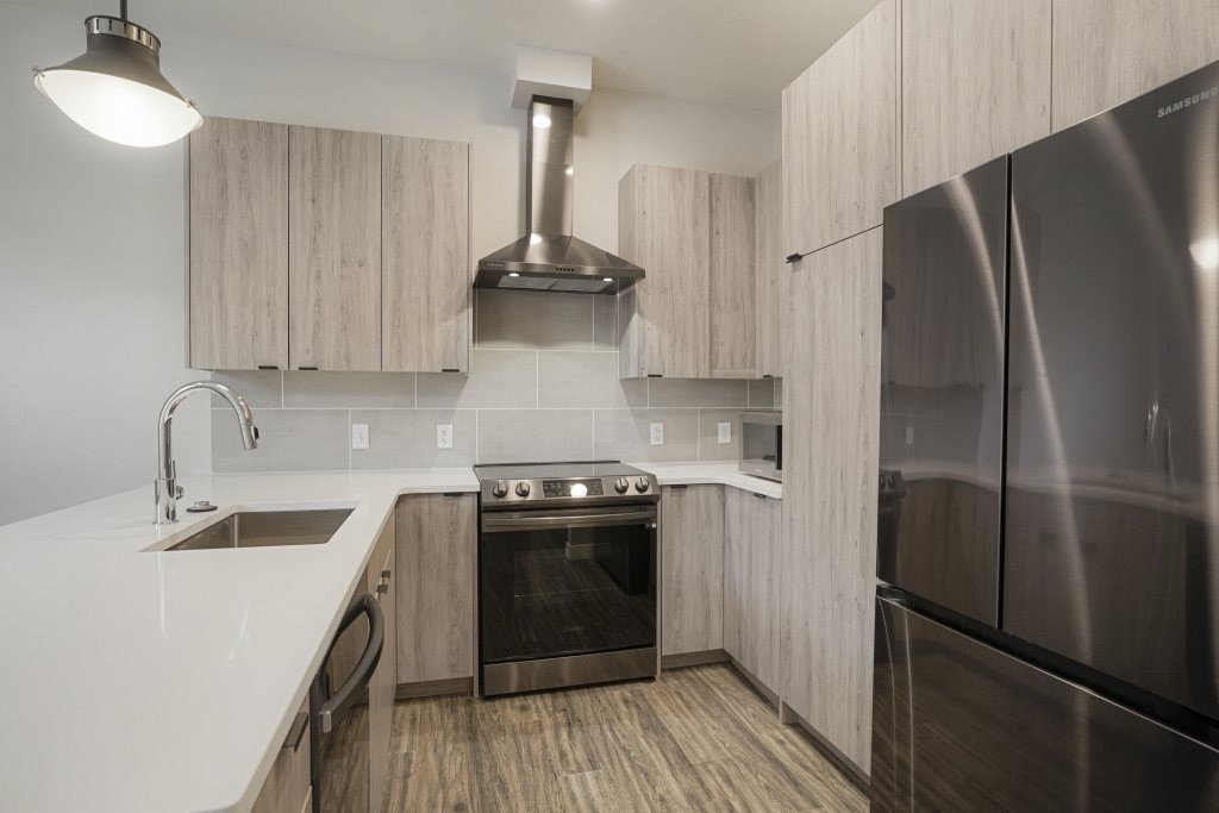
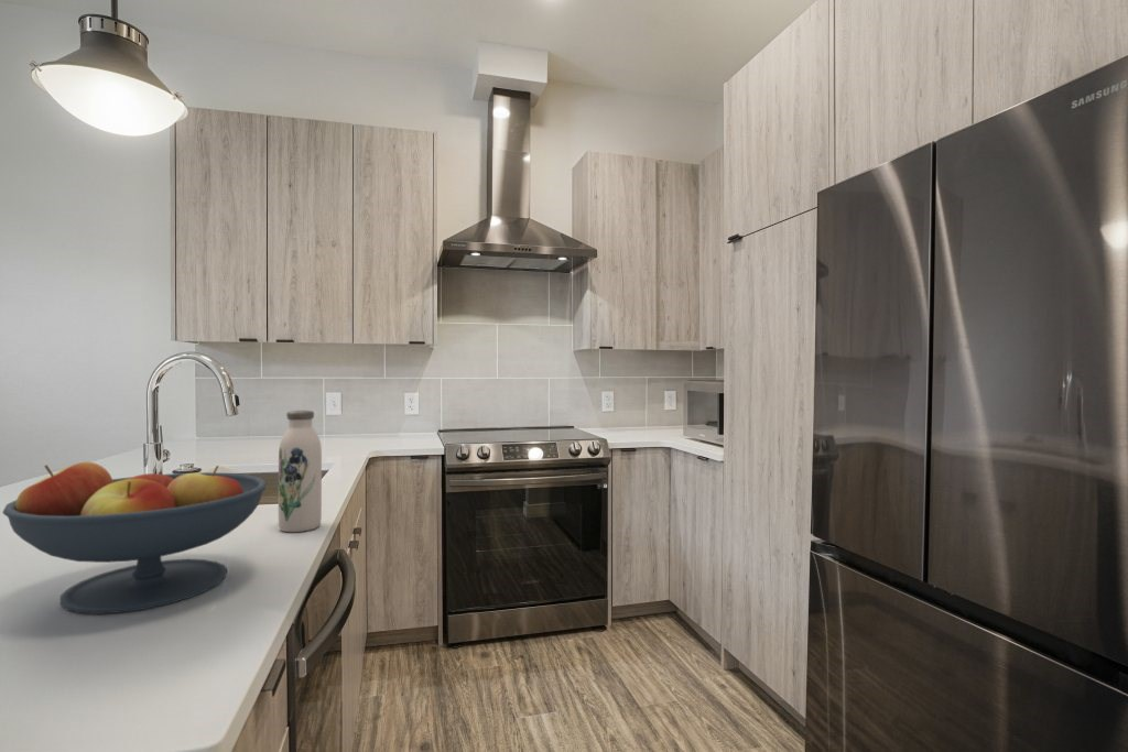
+ fruit bowl (149, 521)
+ water bottle (300, 468)
